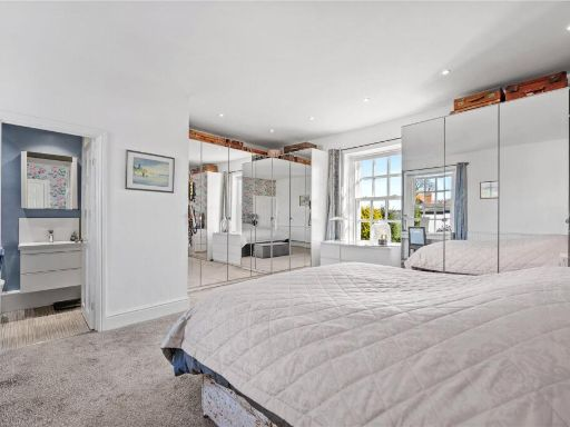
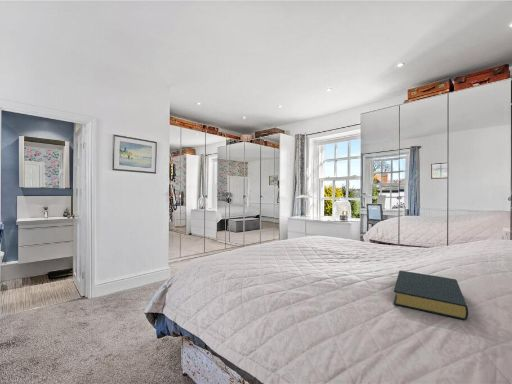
+ hardback book (427, 290)
